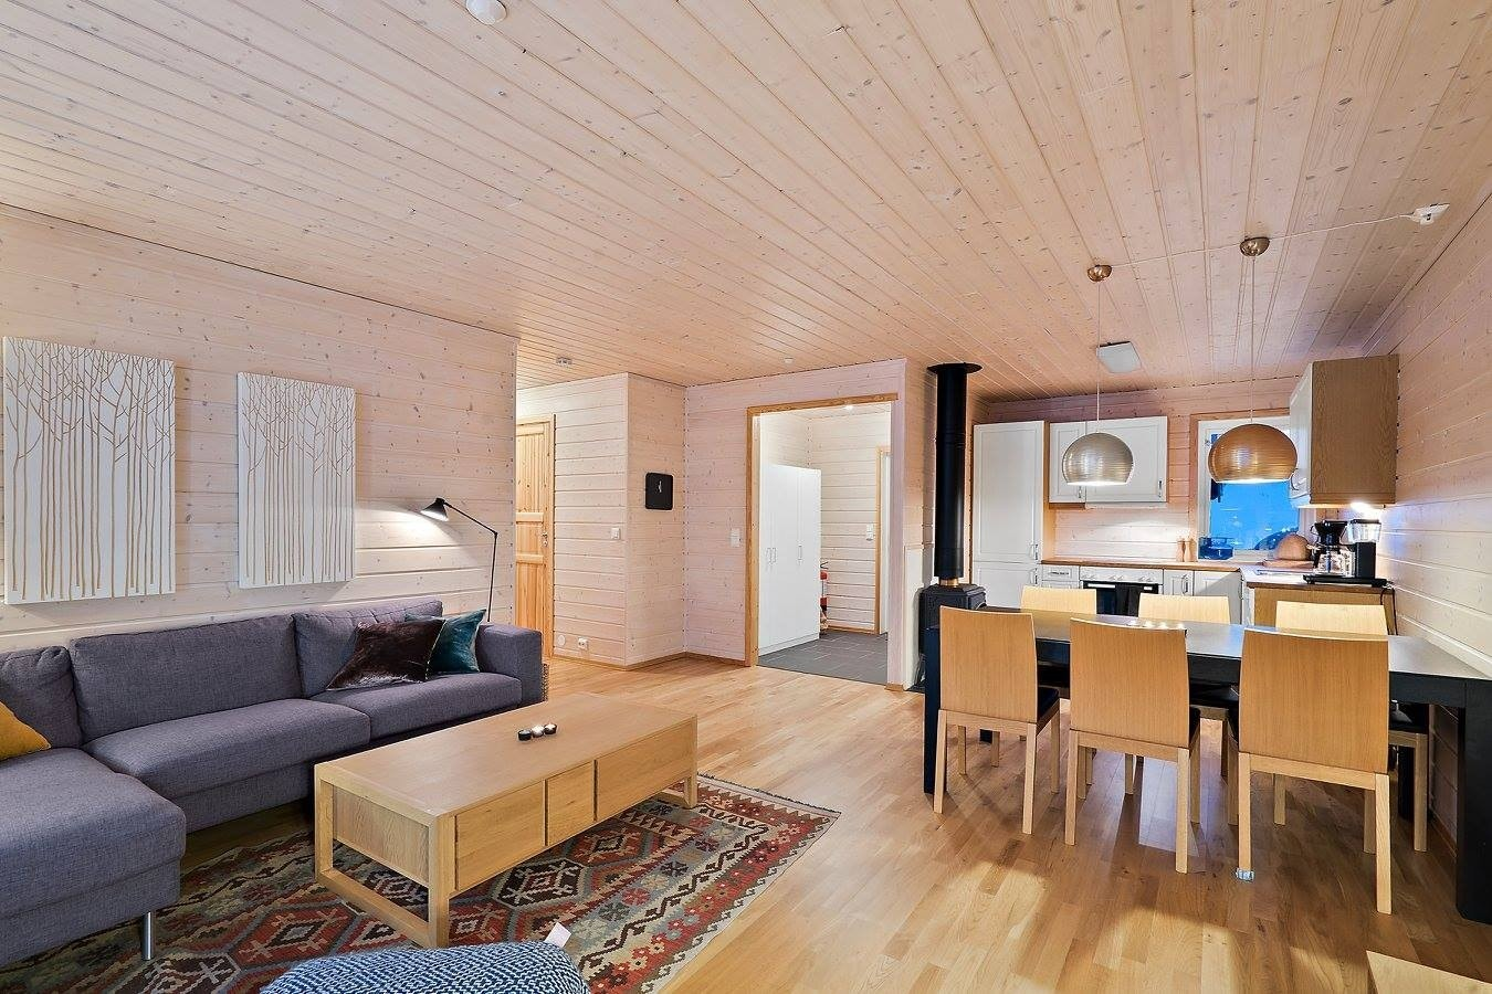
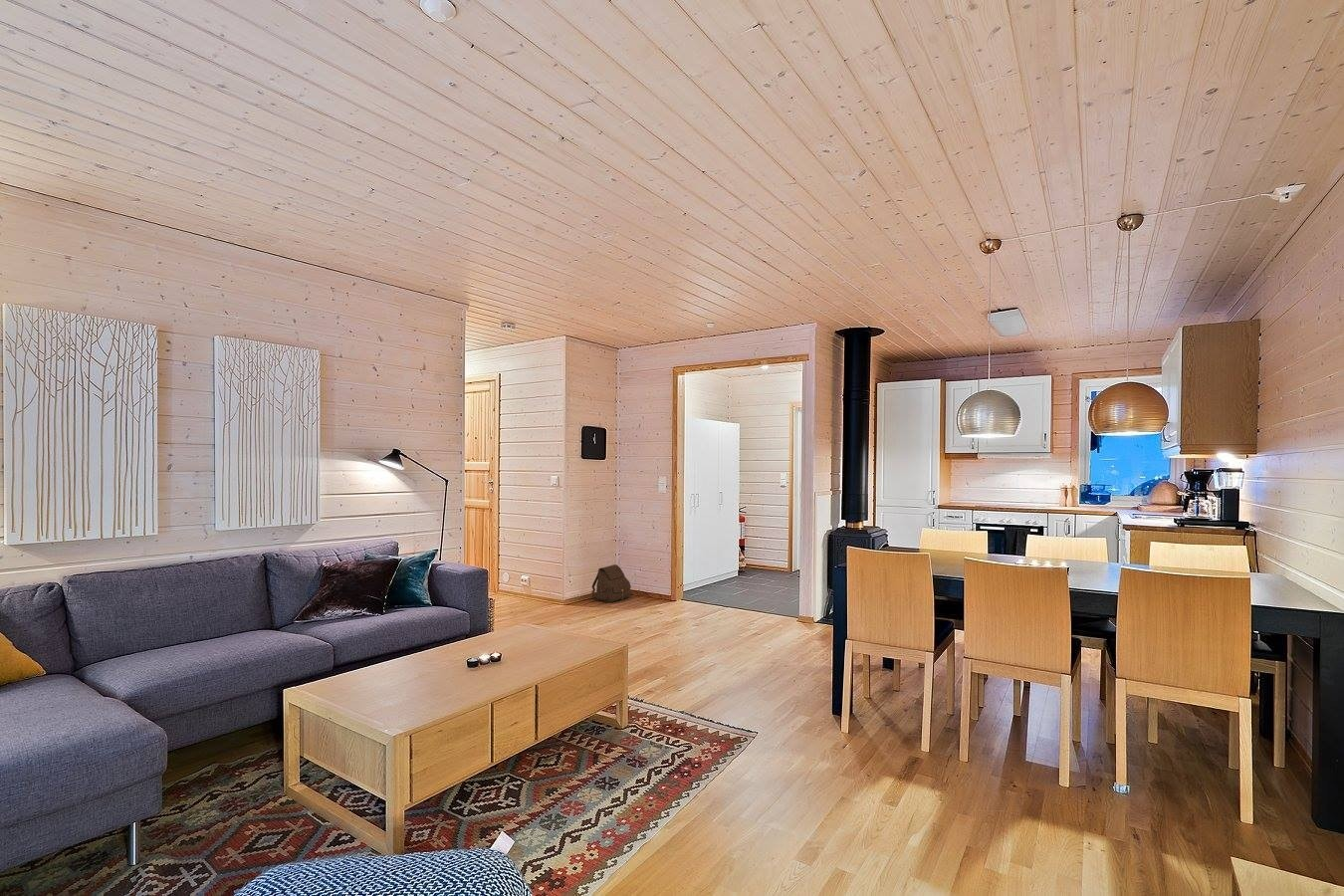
+ satchel (609, 582)
